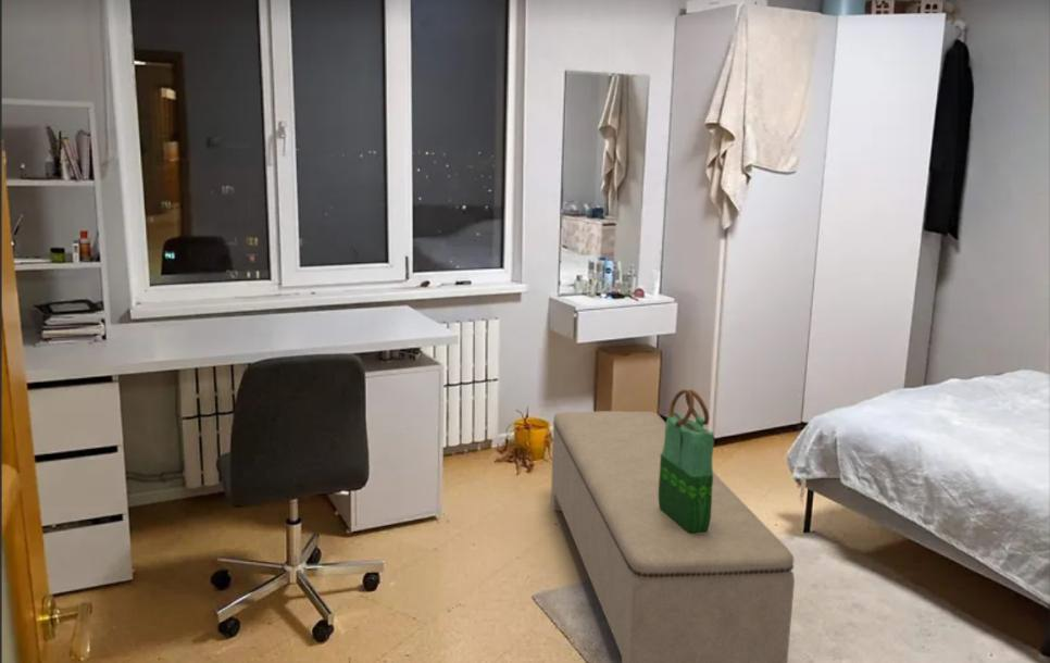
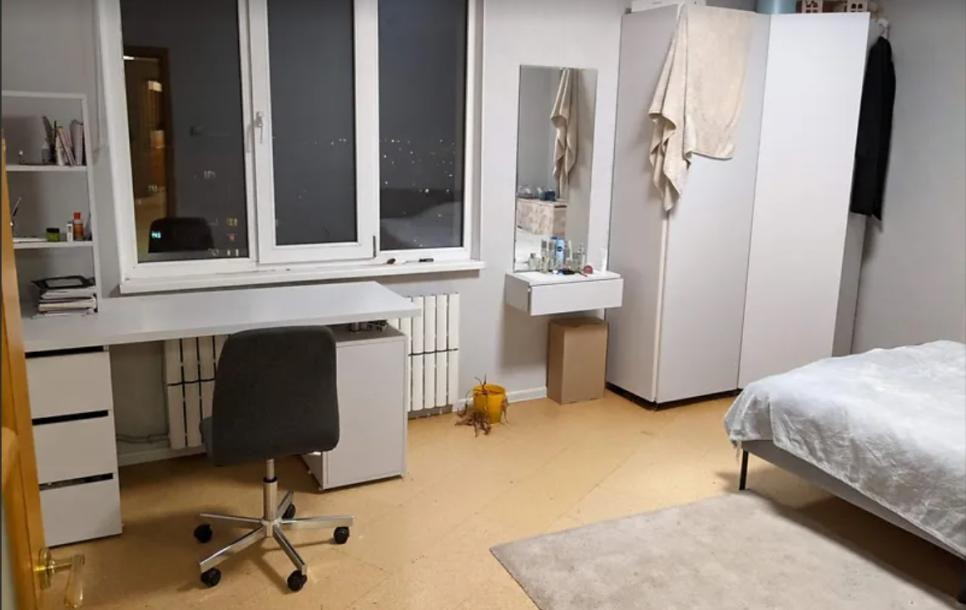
- bench (645, 523)
- tote bag (686, 454)
